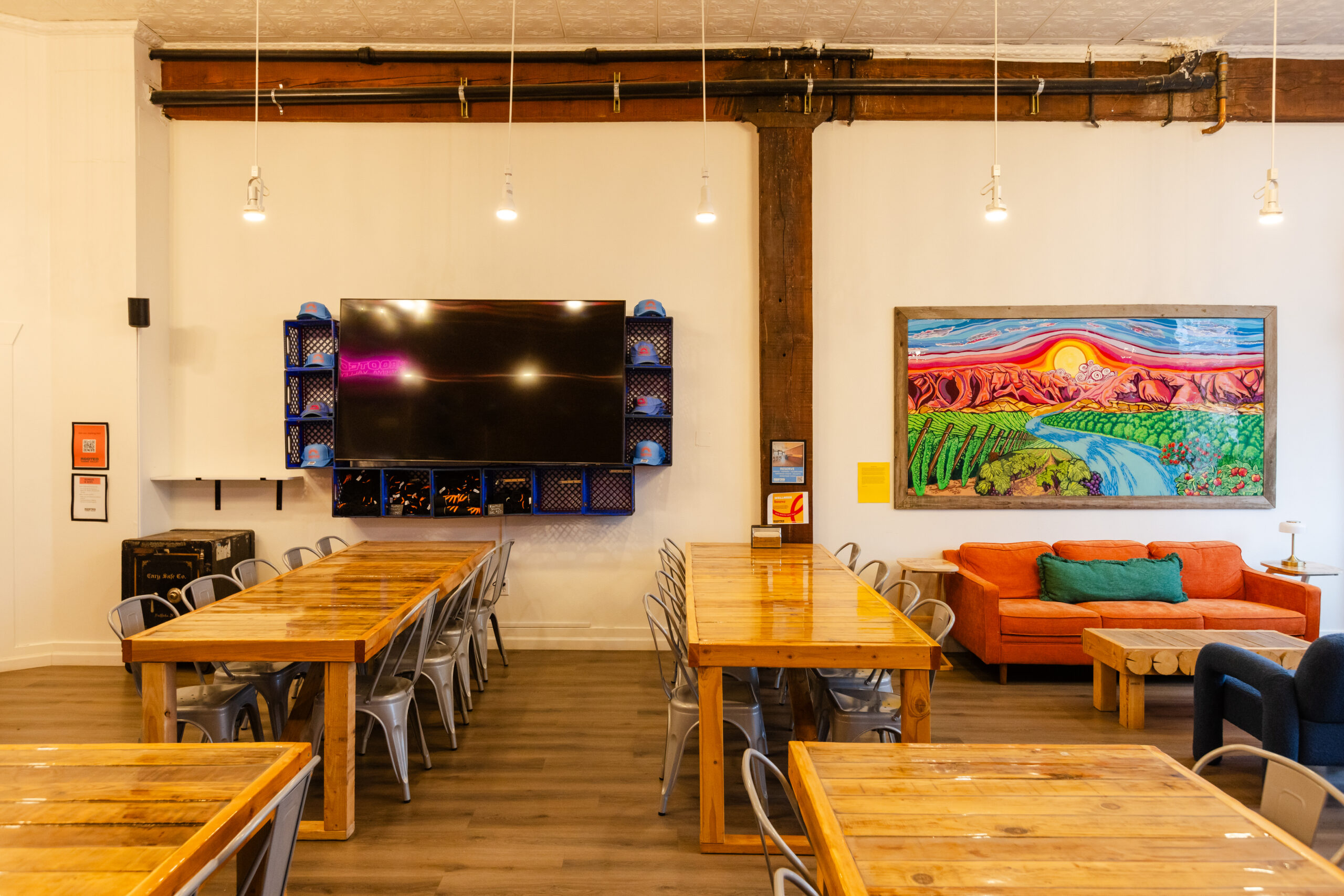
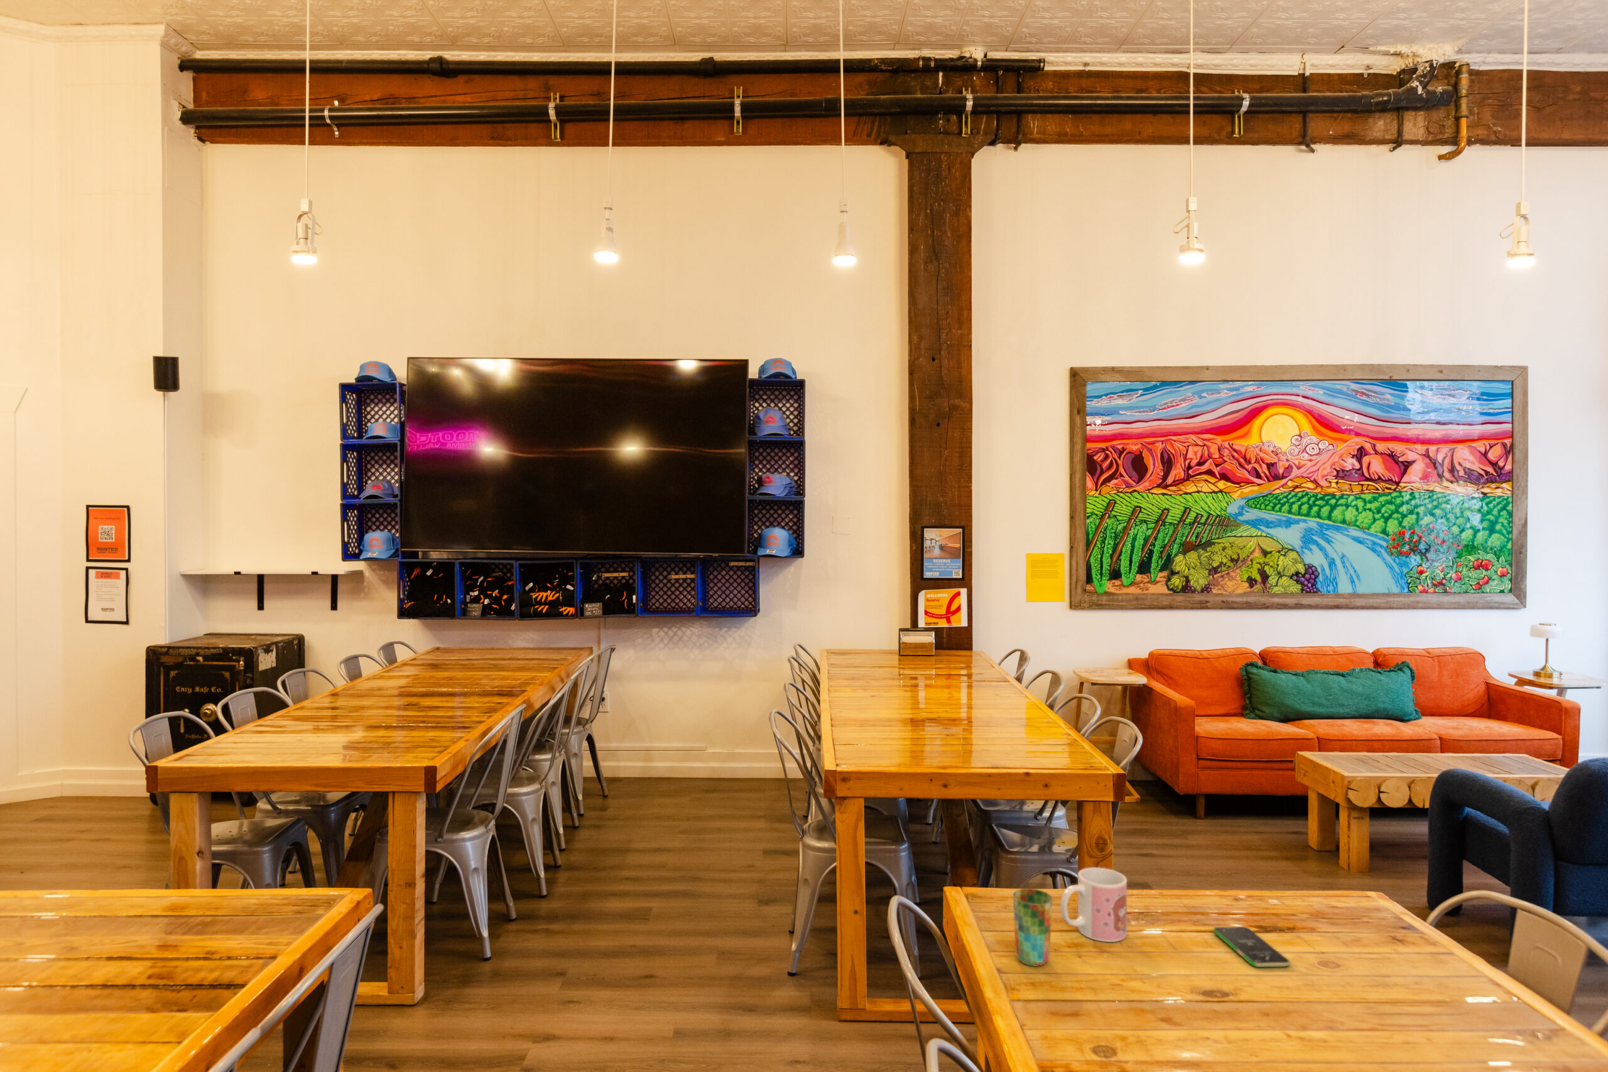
+ cup (1033, 927)
+ smartphone (1250, 945)
+ mug (1095, 904)
